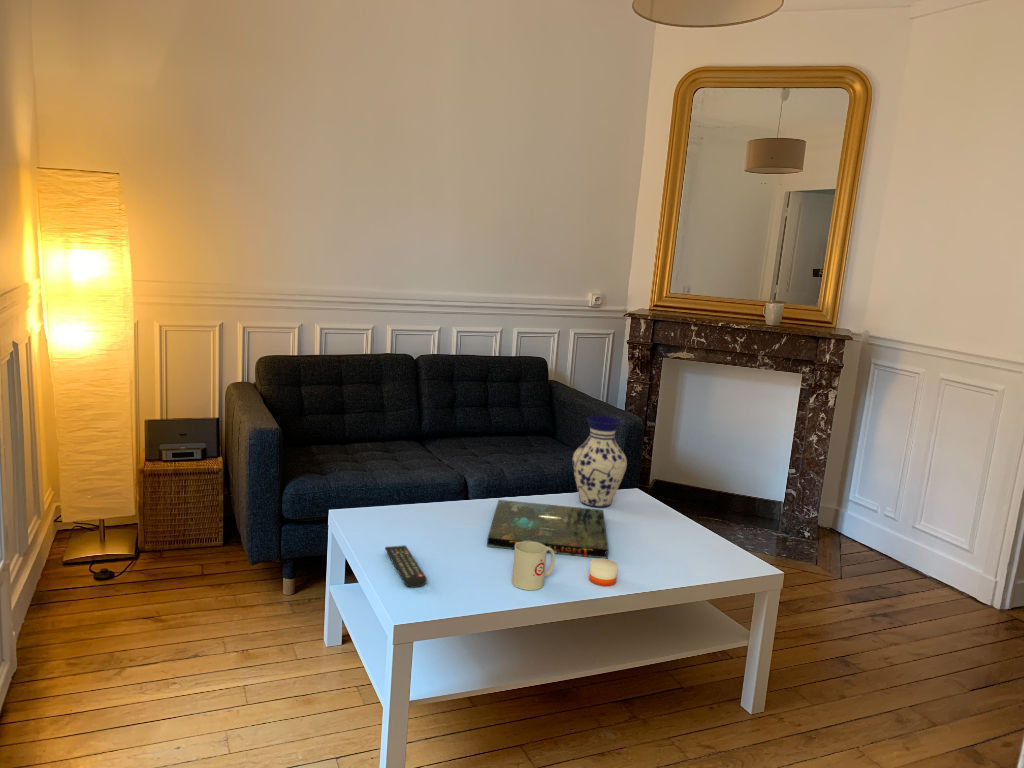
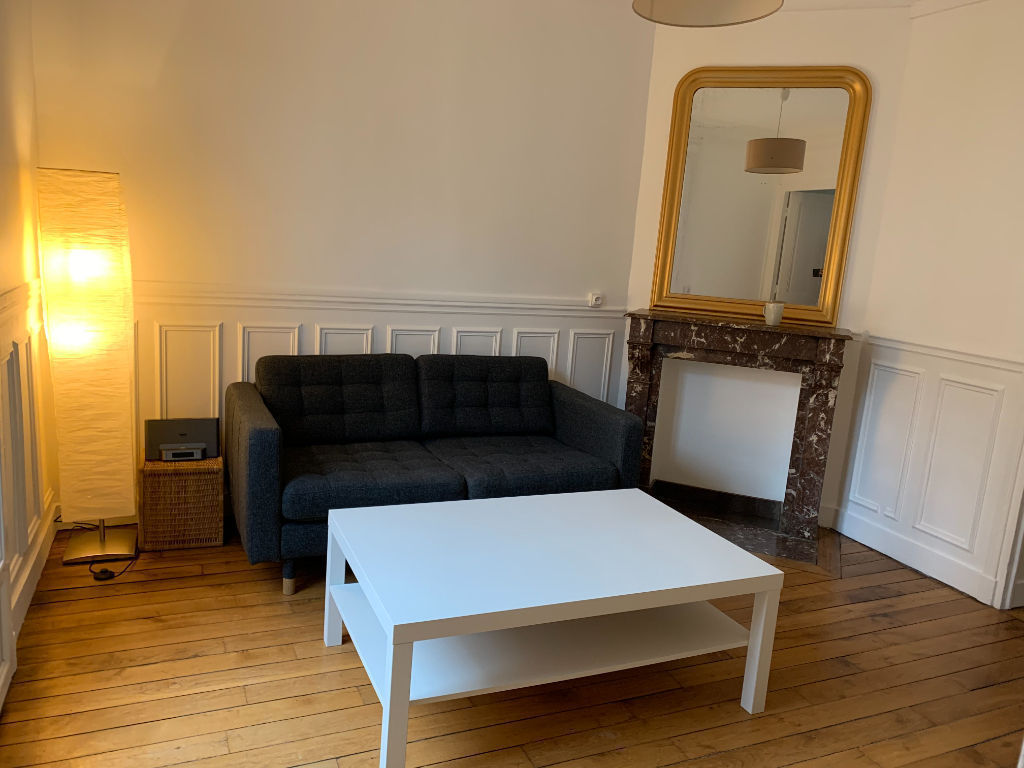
- candle (604, 562)
- mug (535, 564)
- remote control (404, 564)
- board game (549, 523)
- vase (599, 461)
